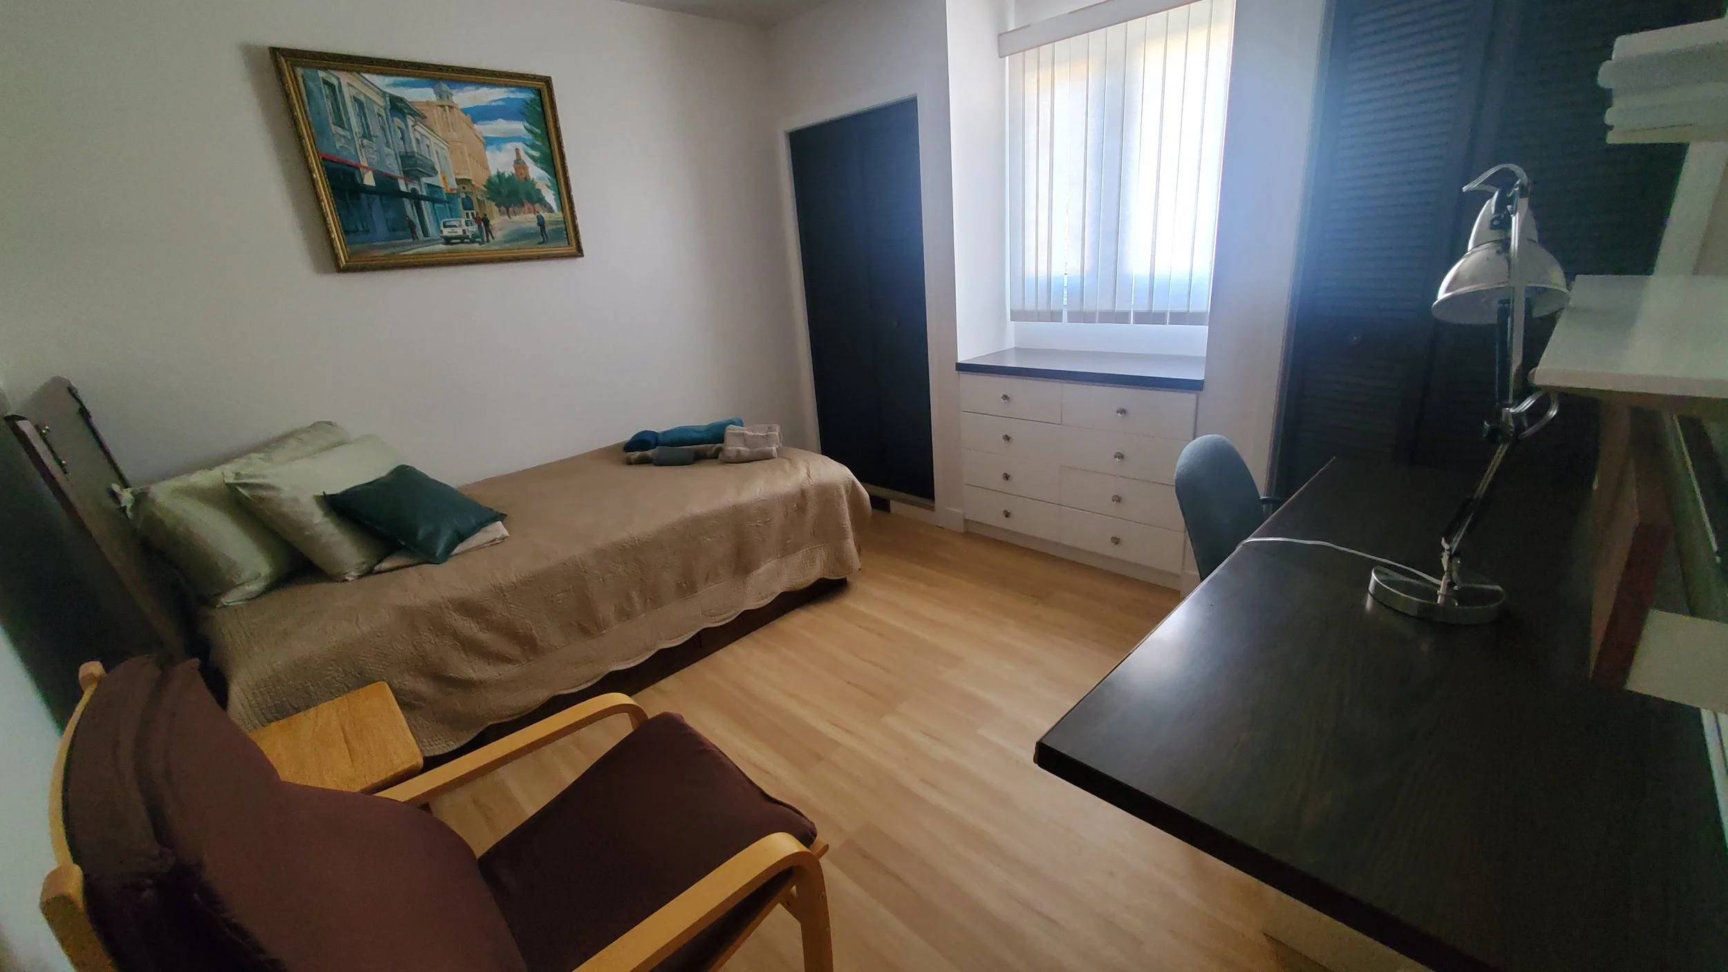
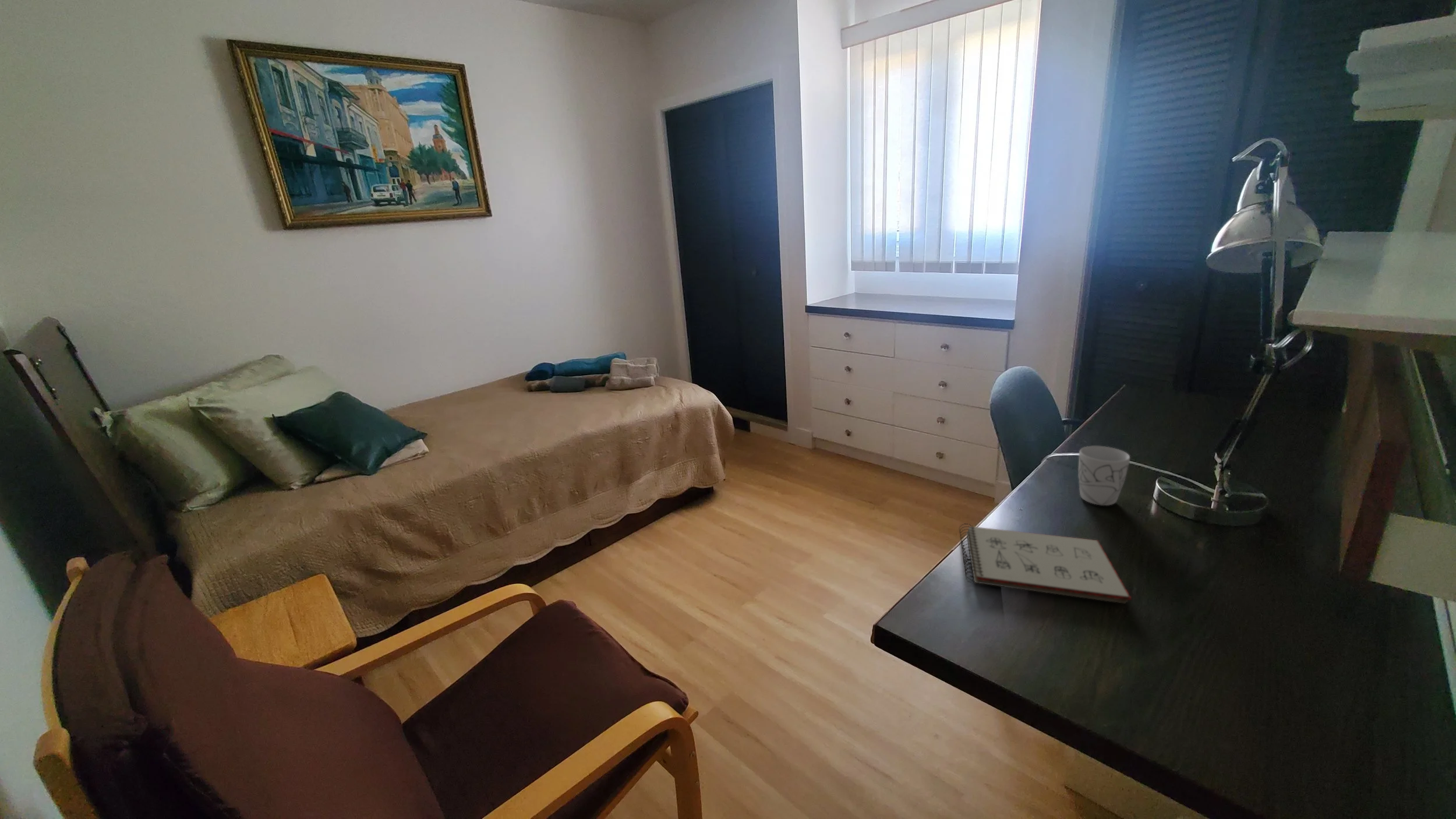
+ mug (1099, 473)
+ notepad (1036, 558)
